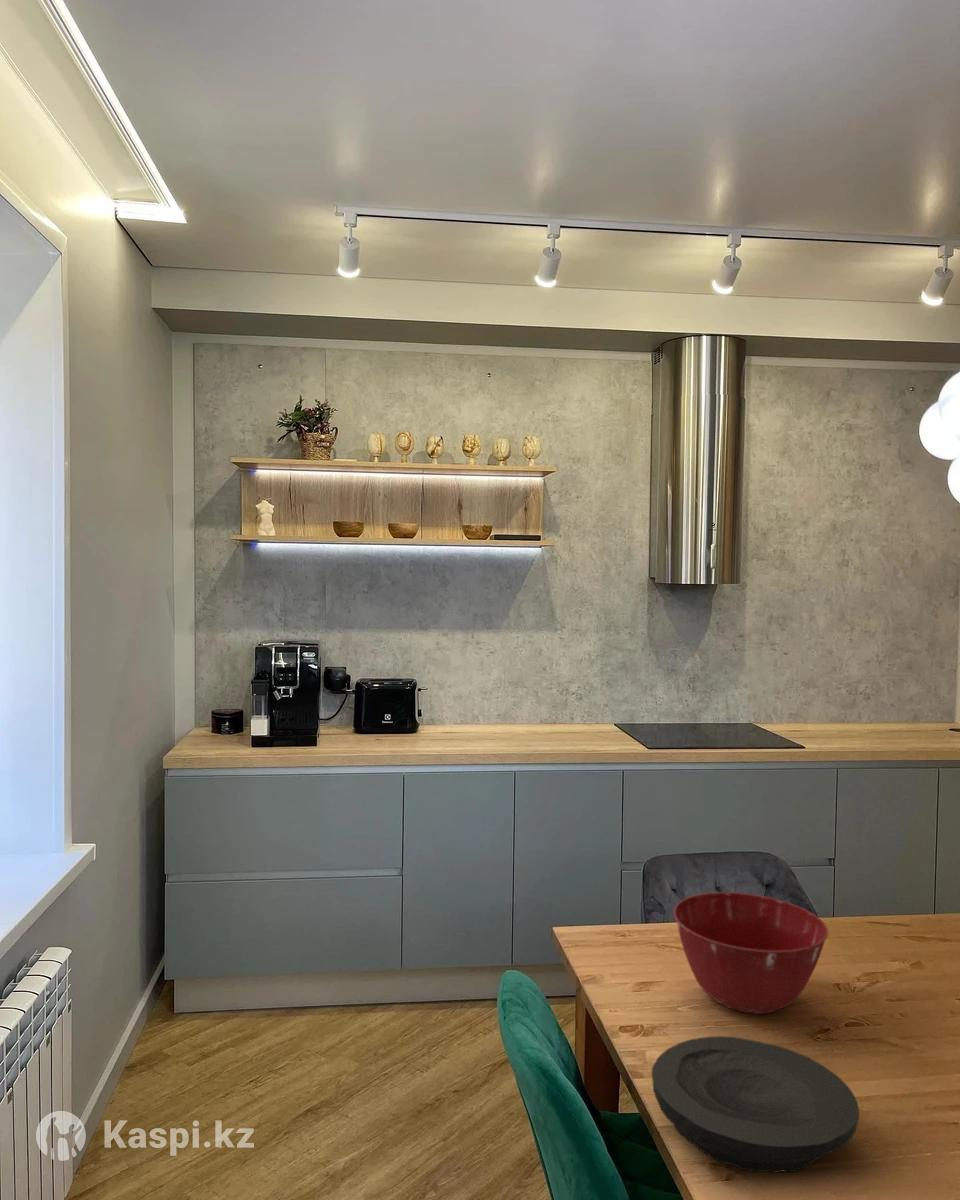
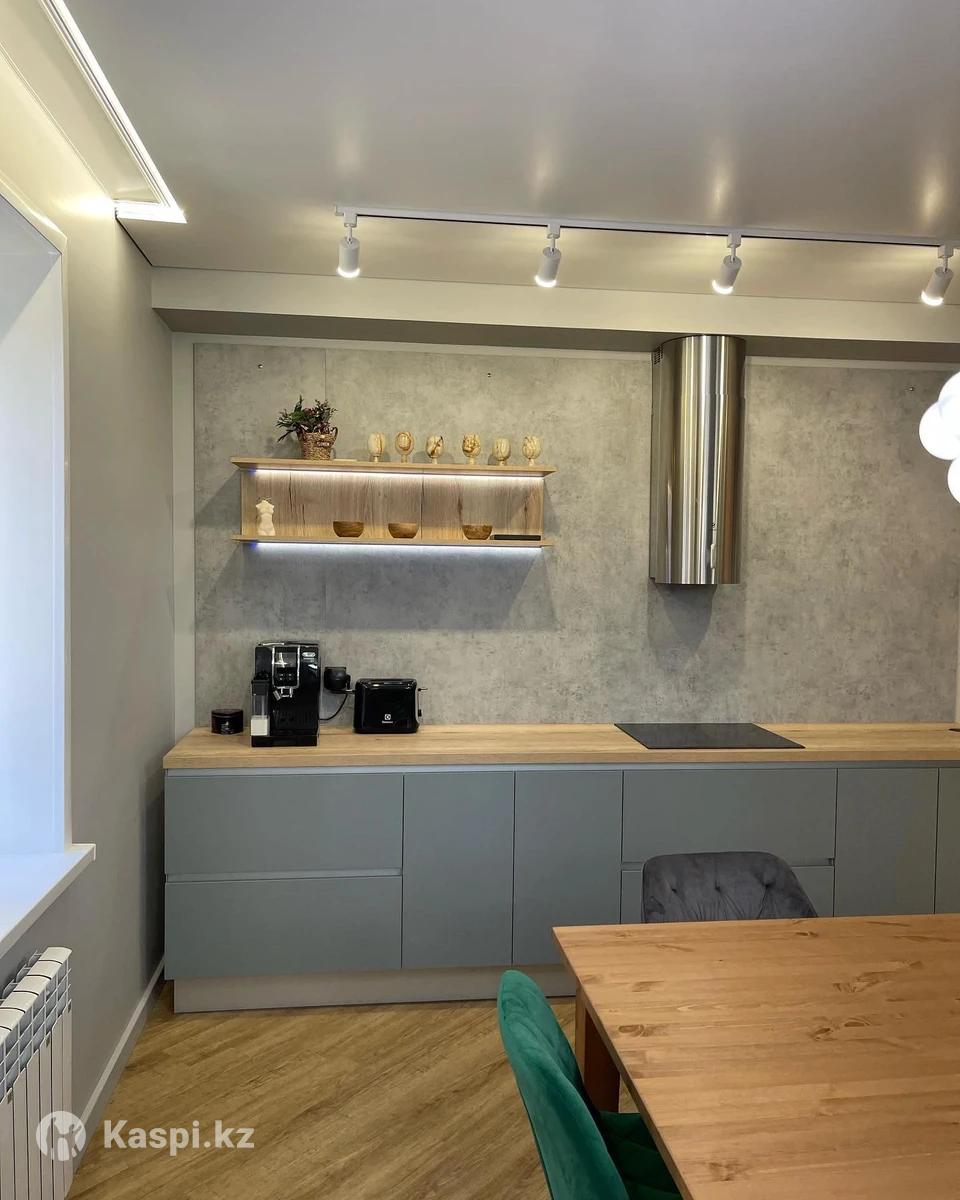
- mixing bowl (748, 957)
- plate (750, 1107)
